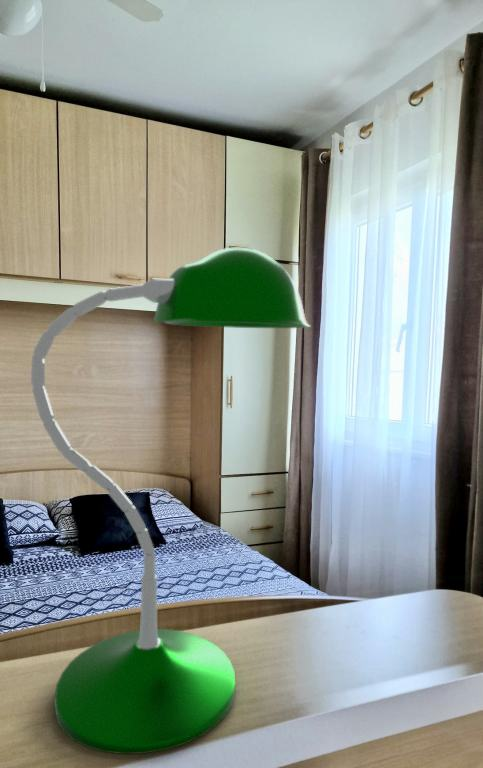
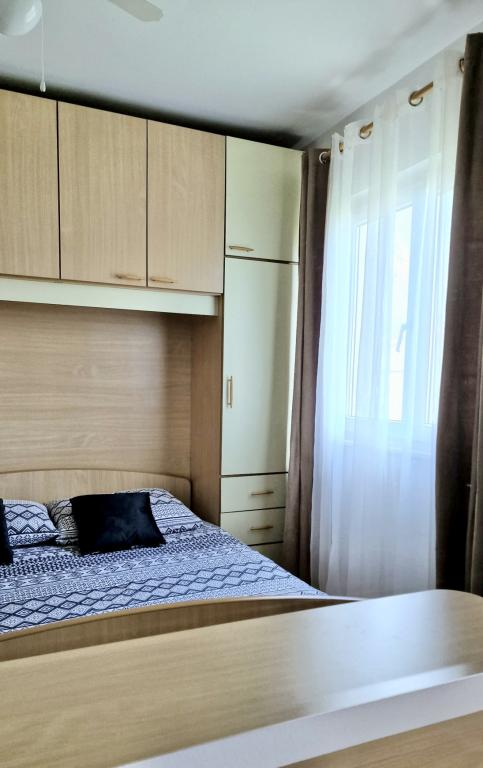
- desk lamp (132, 503)
